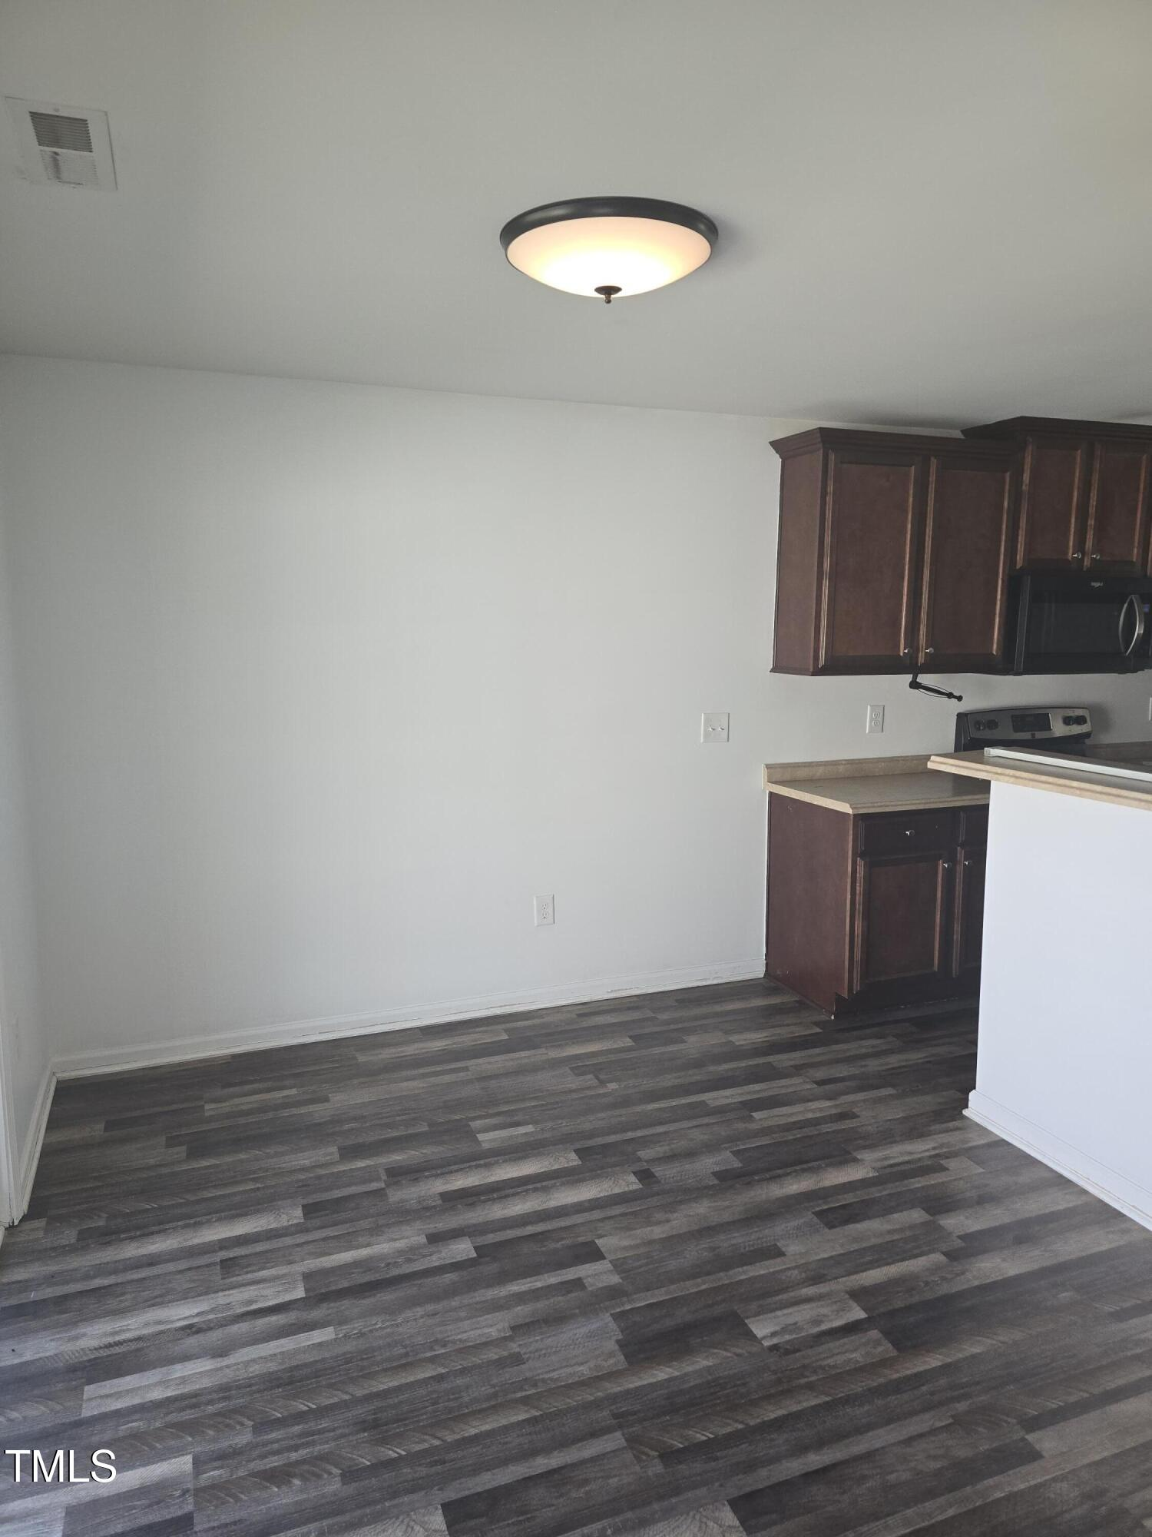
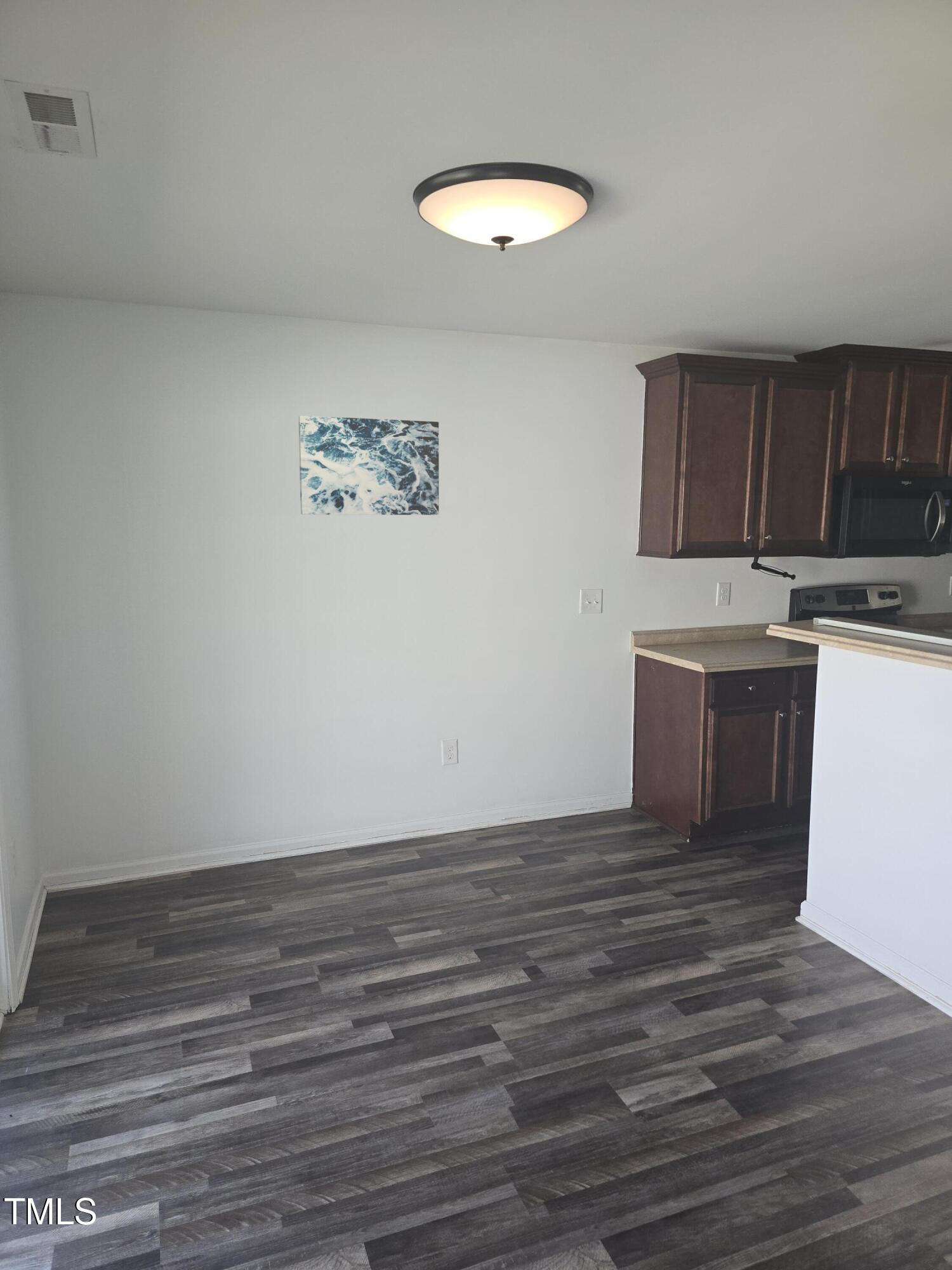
+ wall art (371, 467)
